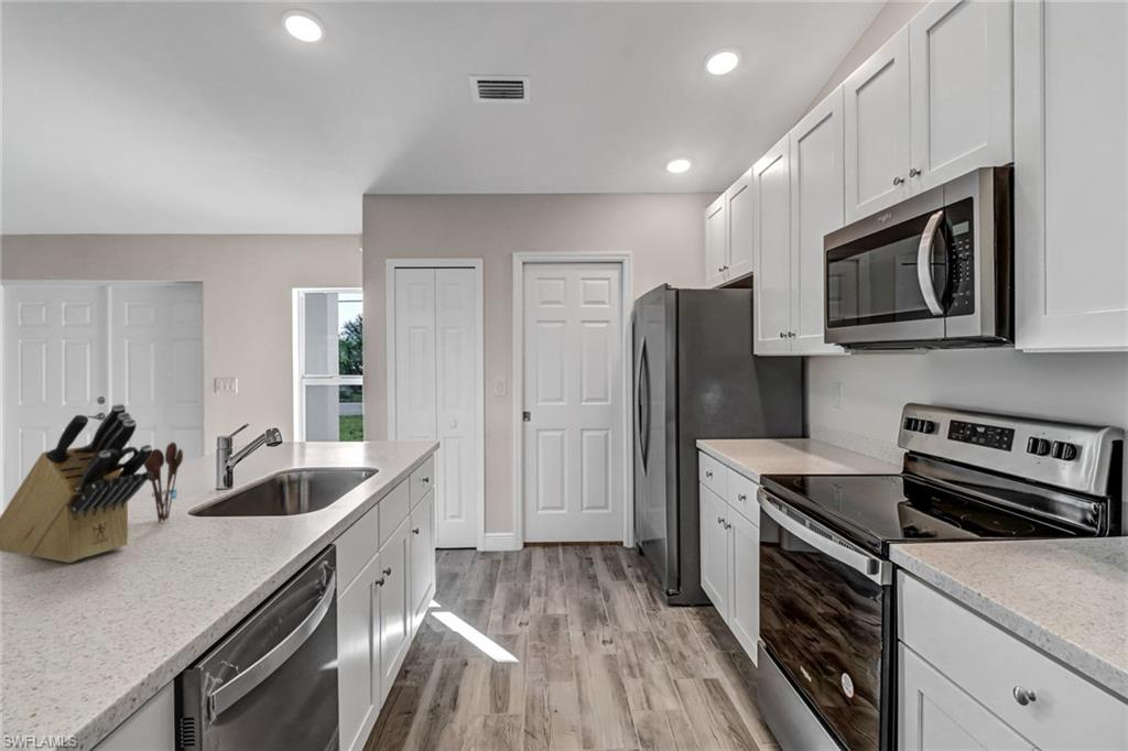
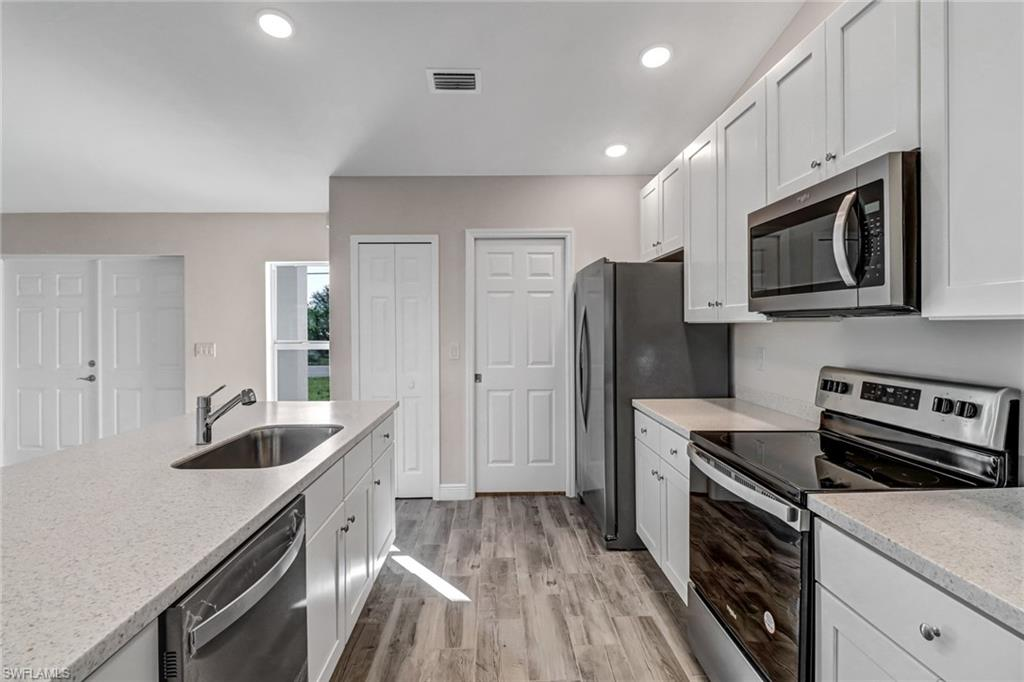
- knife block (72, 478)
- utensil holder (160, 481)
